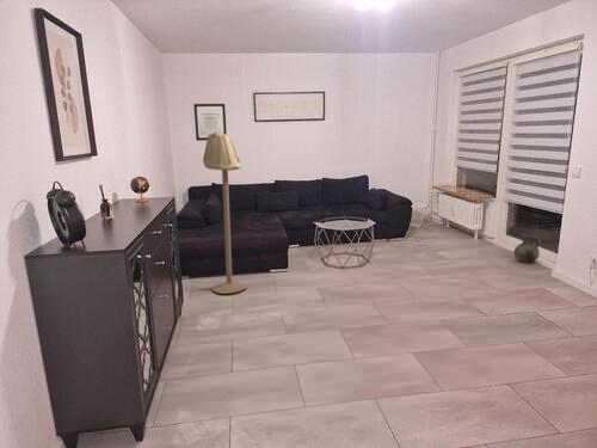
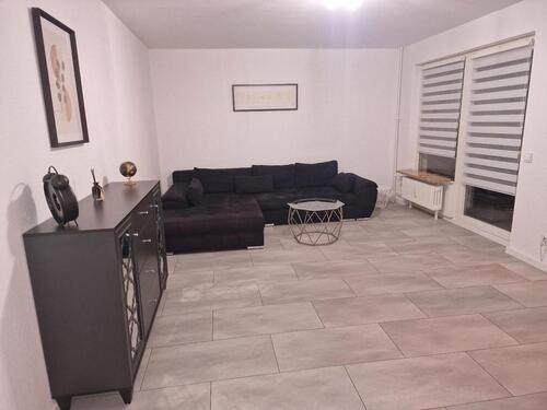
- floor lamp (224, 211)
- wall art (210, 122)
- ceramic jug (527, 247)
